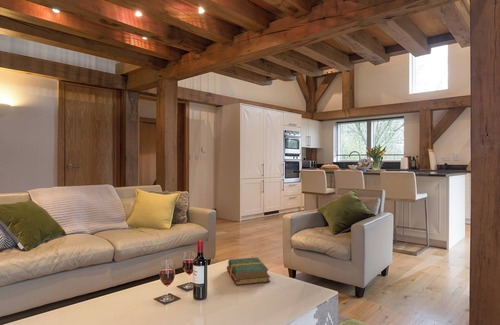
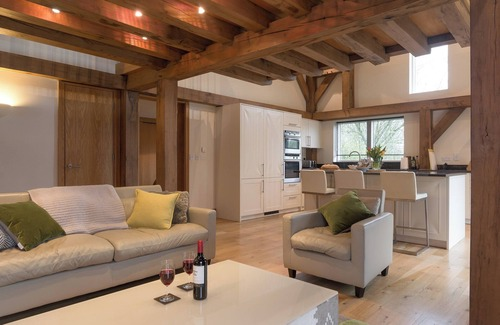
- hardback book (247, 270)
